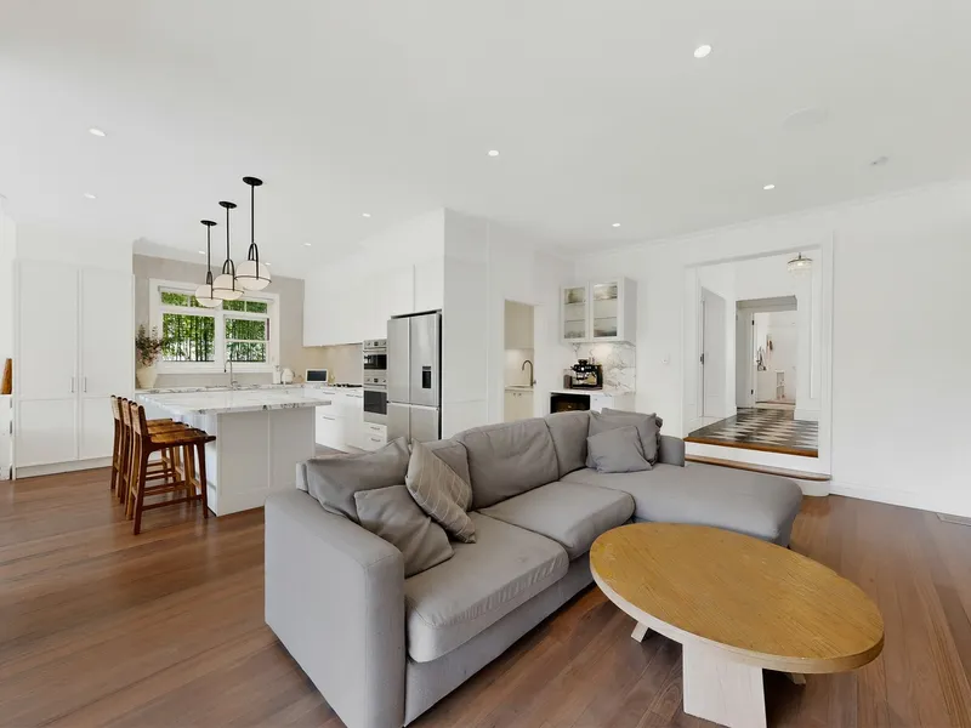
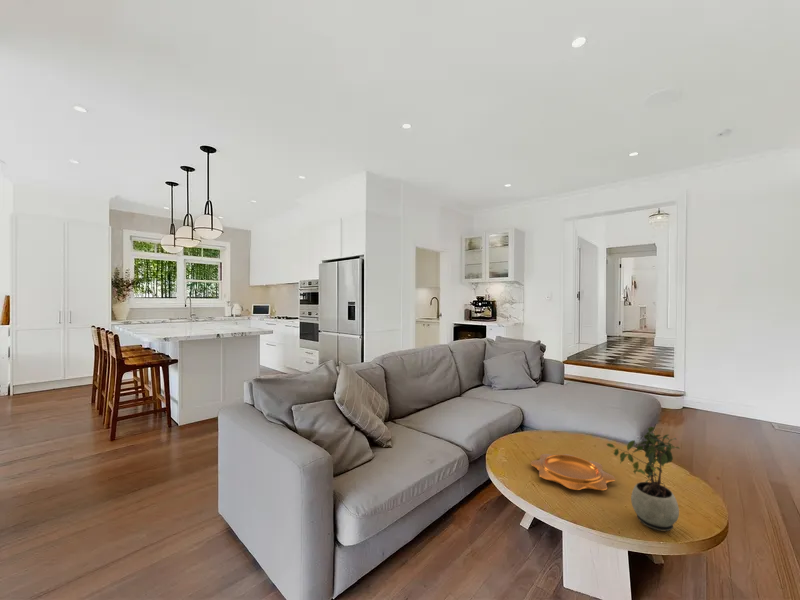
+ potted plant (644, 473)
+ decorative bowl (571, 470)
